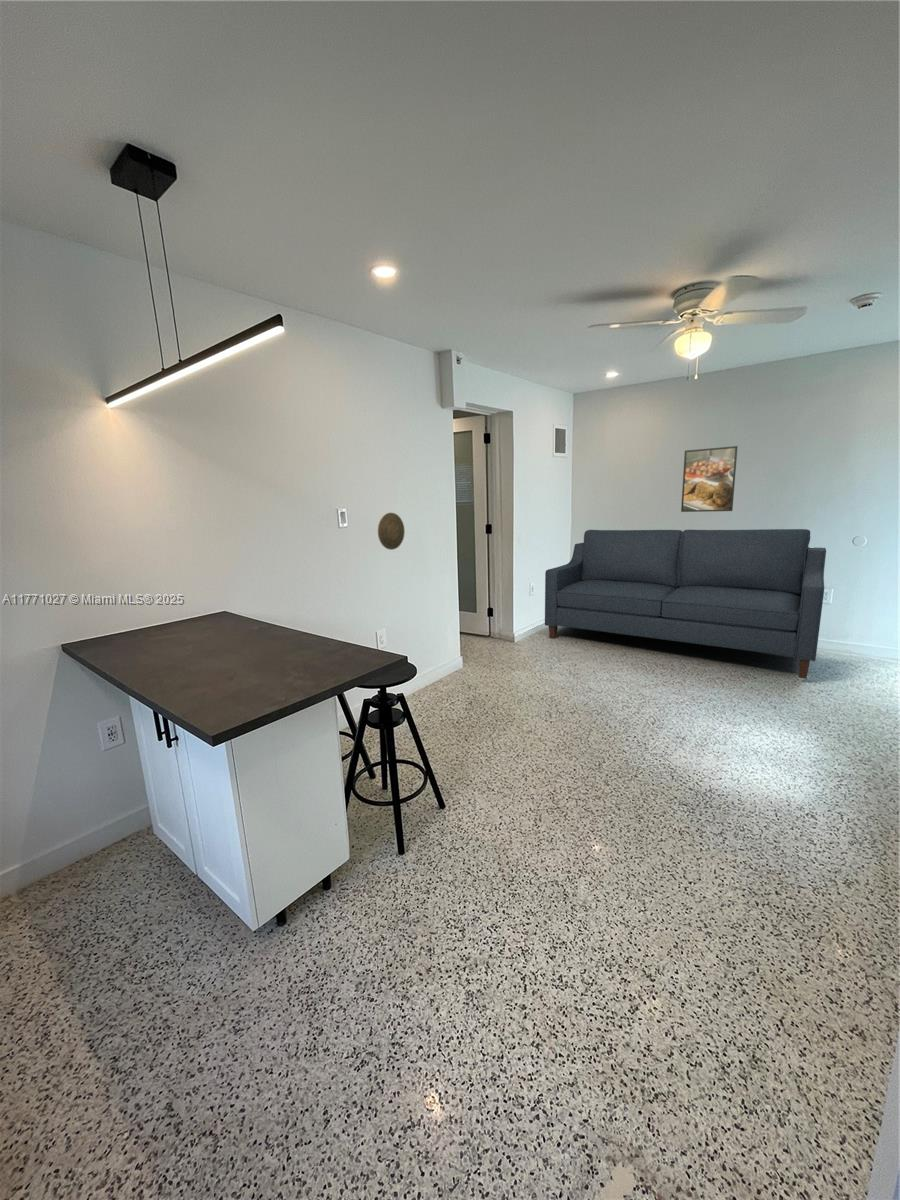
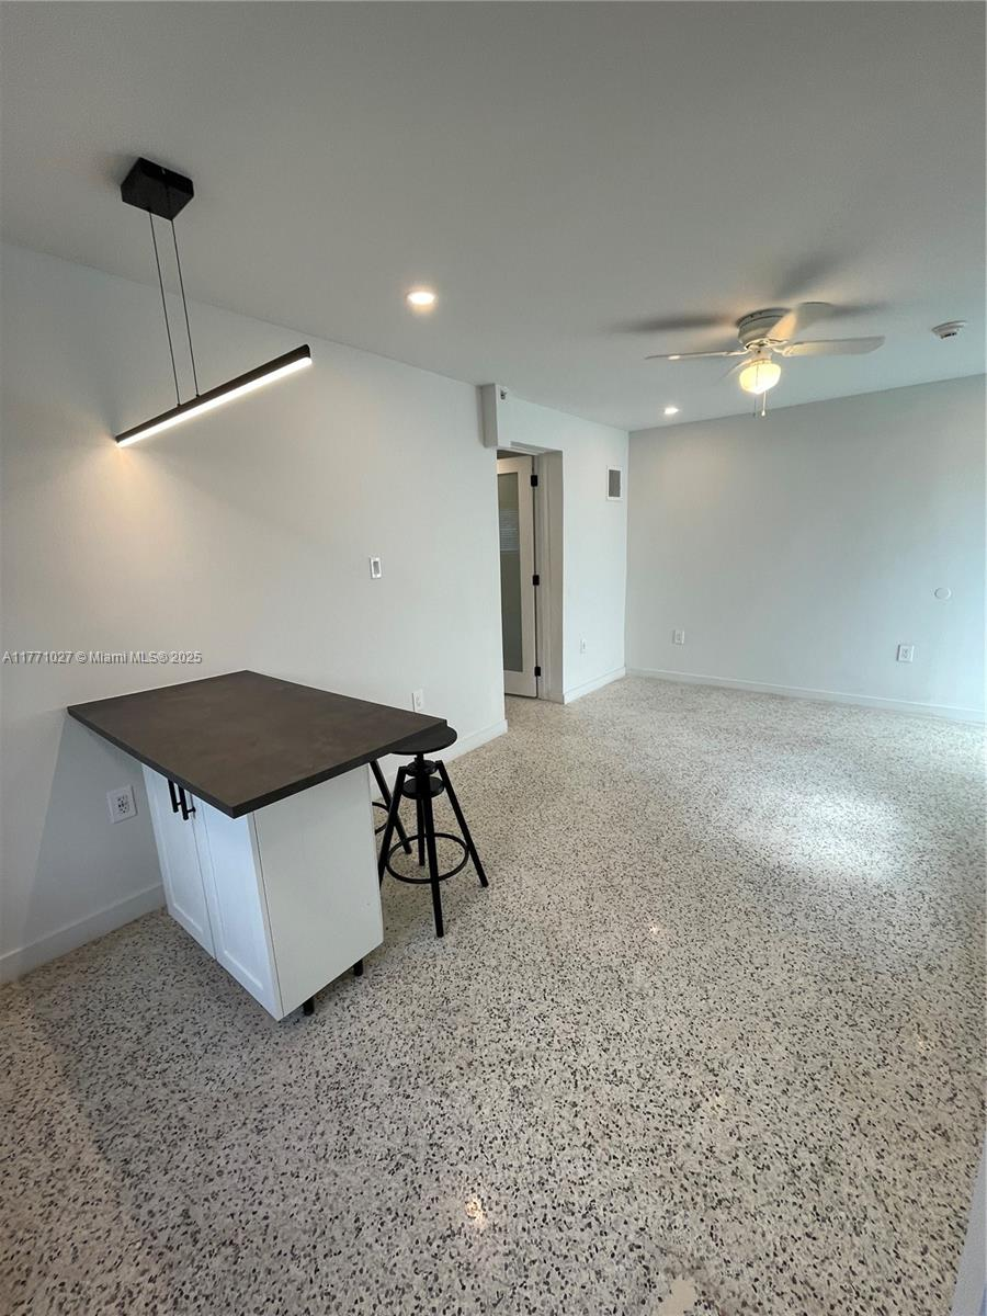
- decorative plate (392, 531)
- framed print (708, 480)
- sofa (675, 588)
